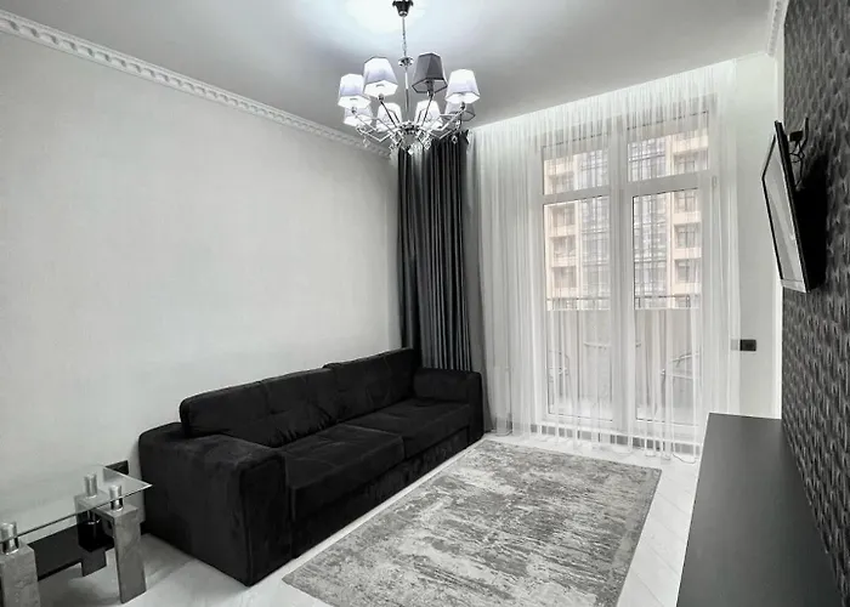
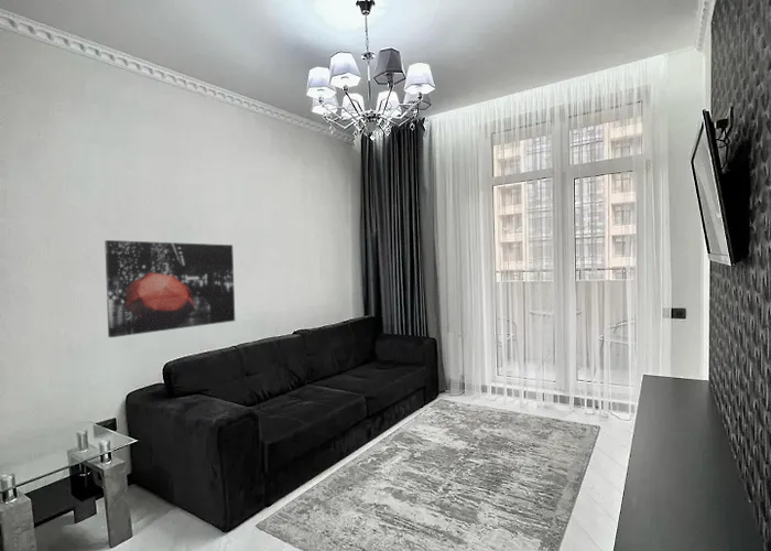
+ wall art (177, 285)
